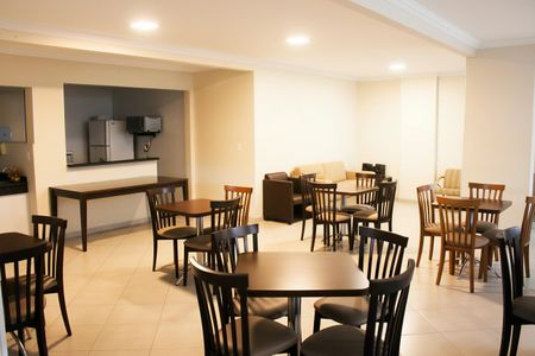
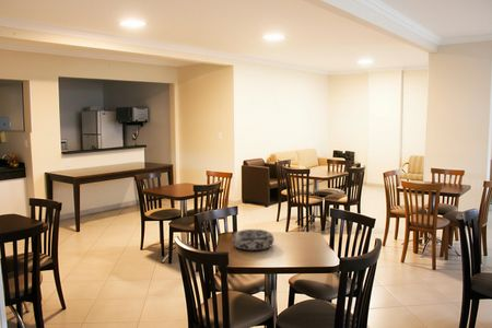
+ decorative bowl (253, 239)
